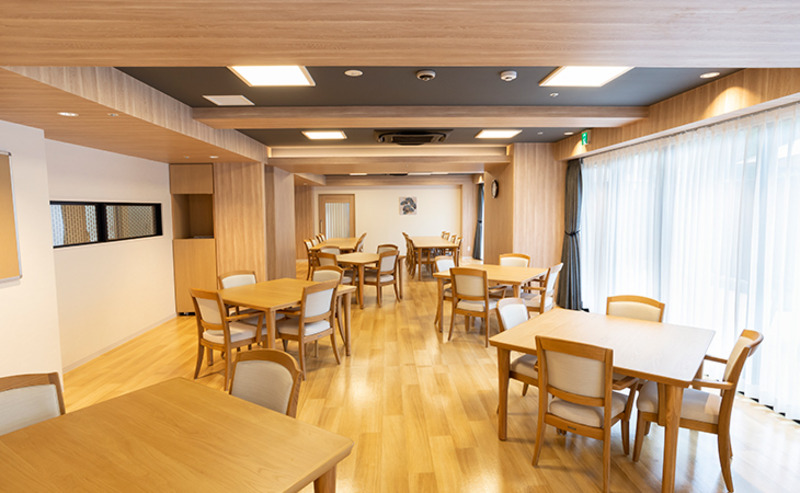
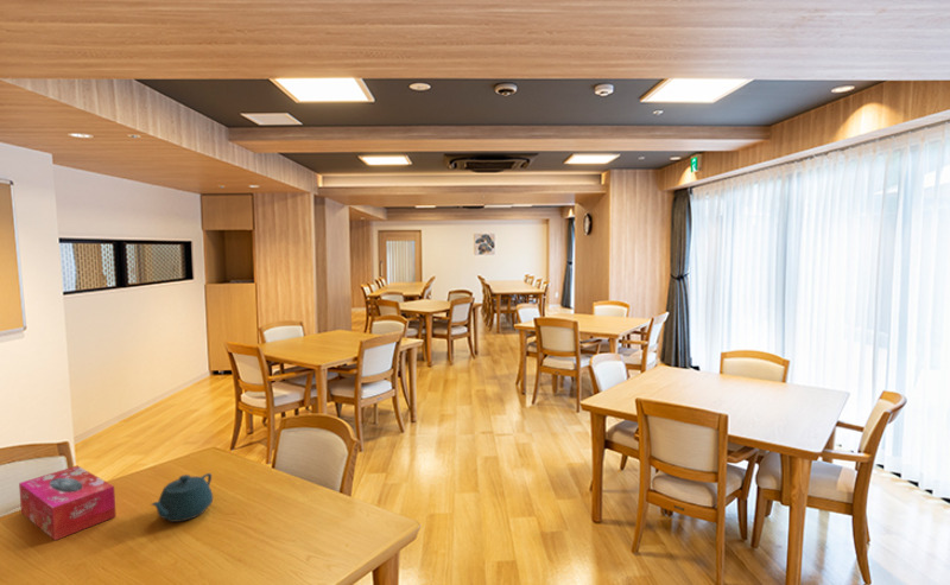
+ teapot (183, 495)
+ tissue box (66, 500)
